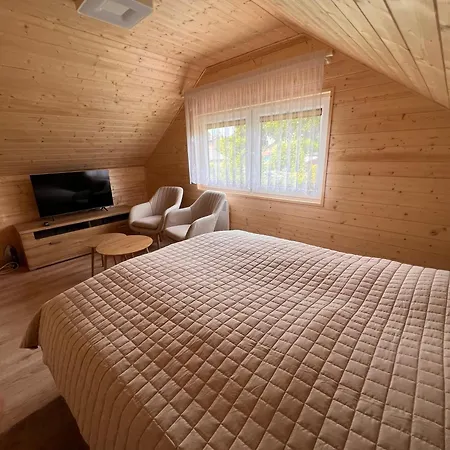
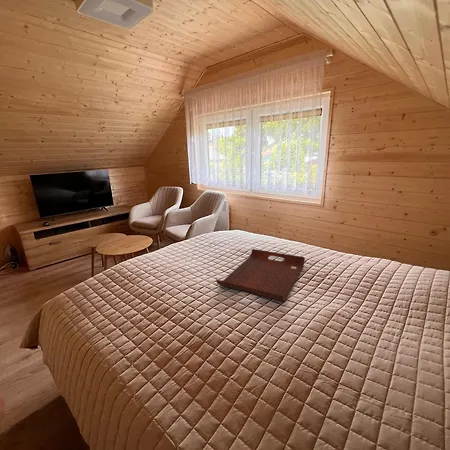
+ serving tray (264, 271)
